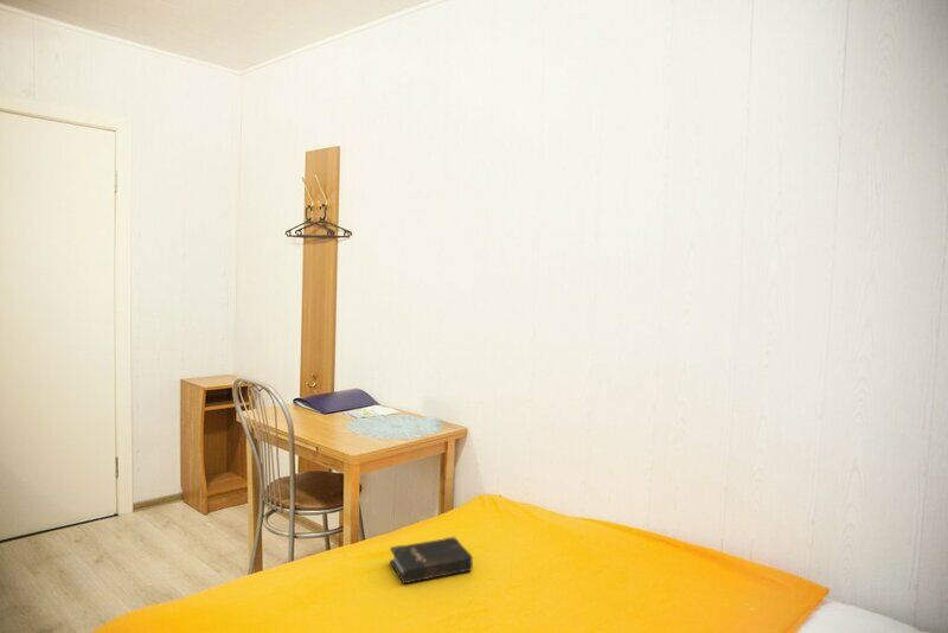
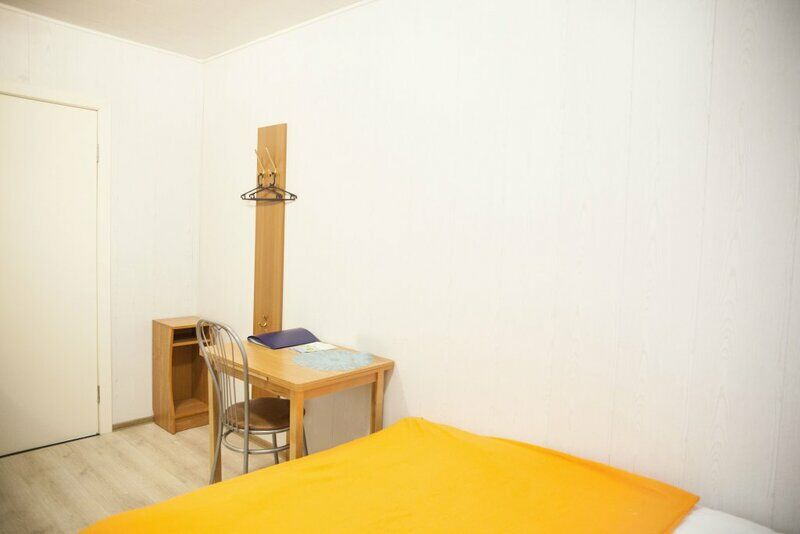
- hardback book (430, 558)
